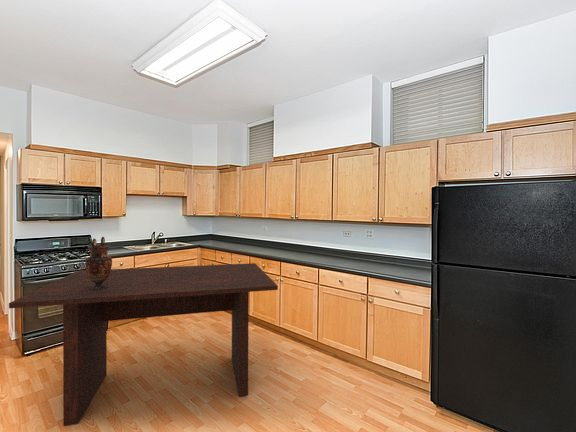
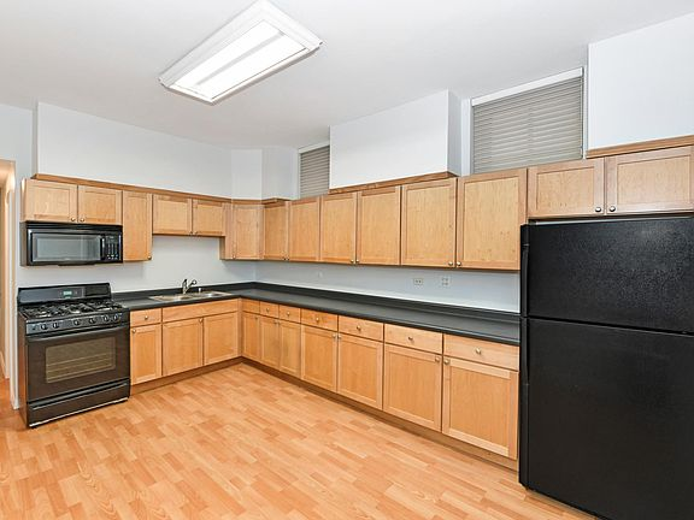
- dining table (167, 315)
- vase (99, 262)
